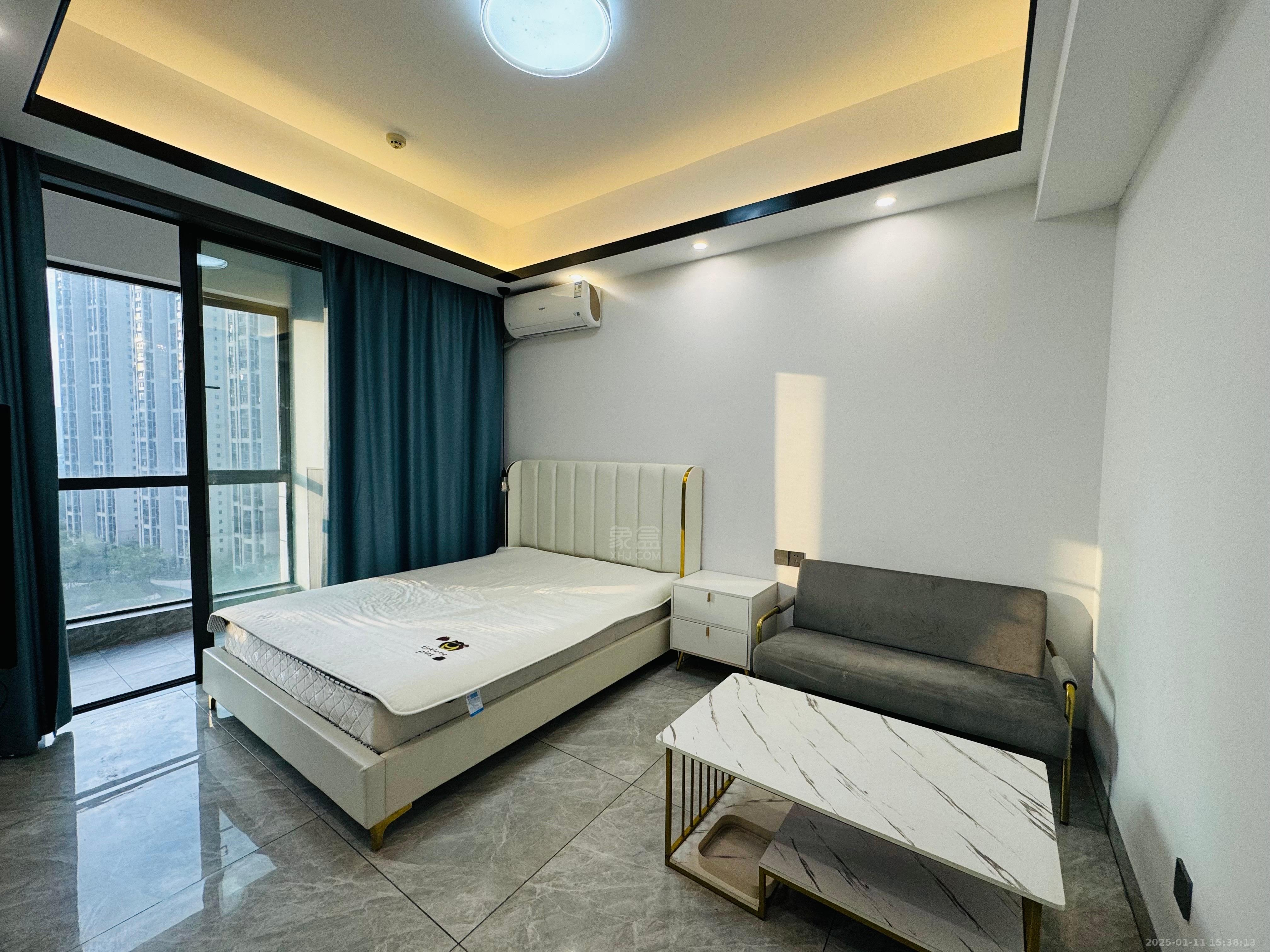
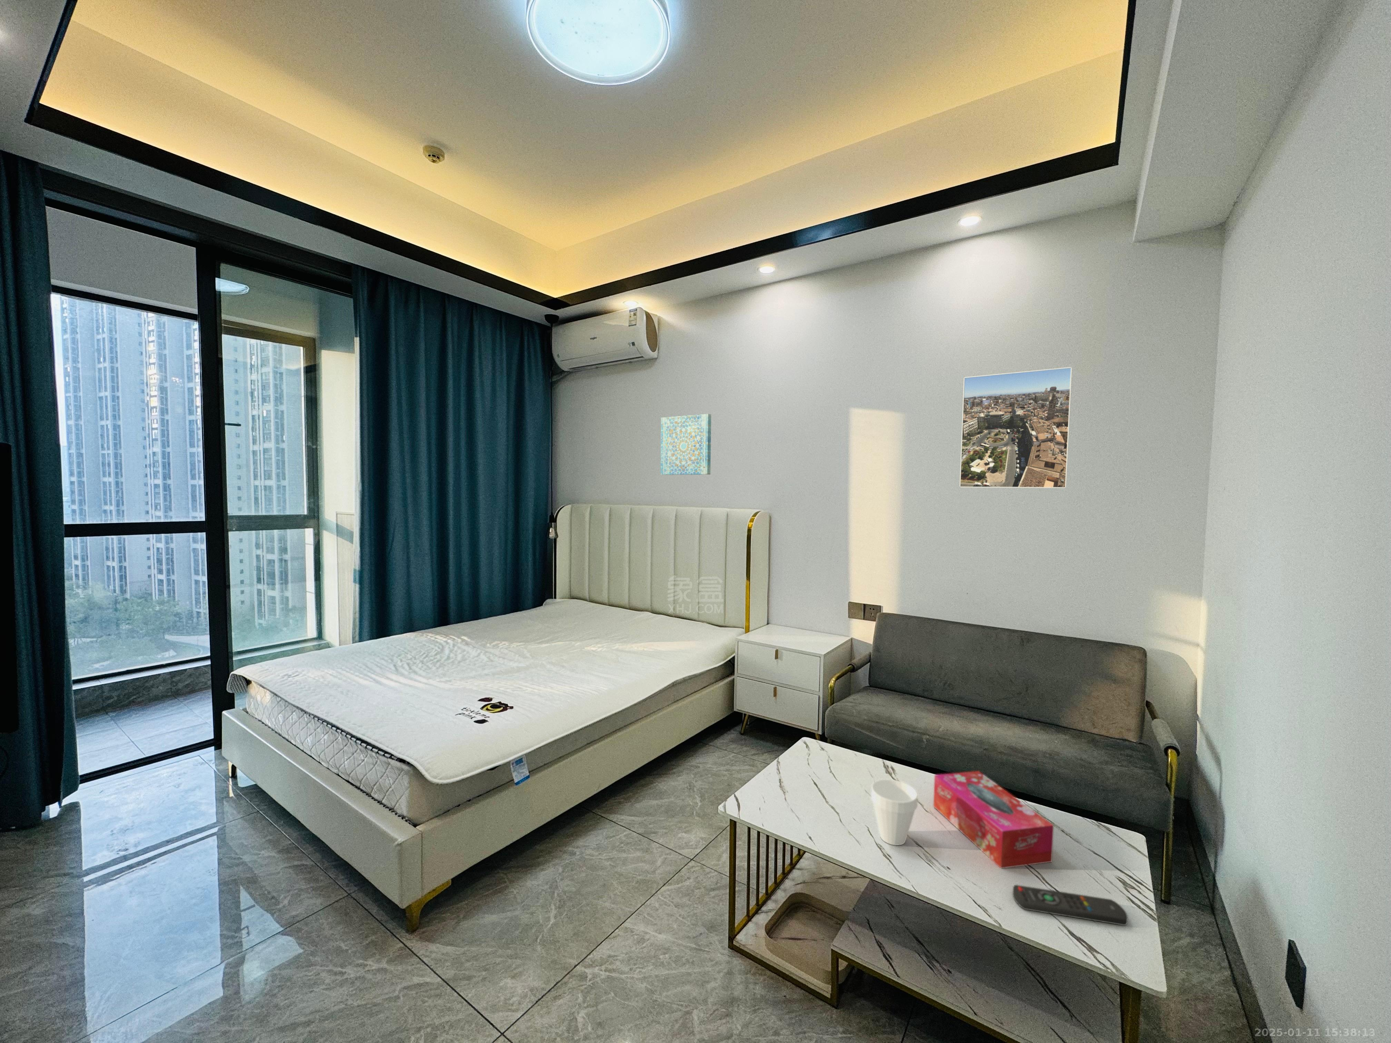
+ wall art (685, 445)
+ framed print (1013, 431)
+ remote control (1068, 904)
+ tissue box (988, 815)
+ cup (893, 814)
